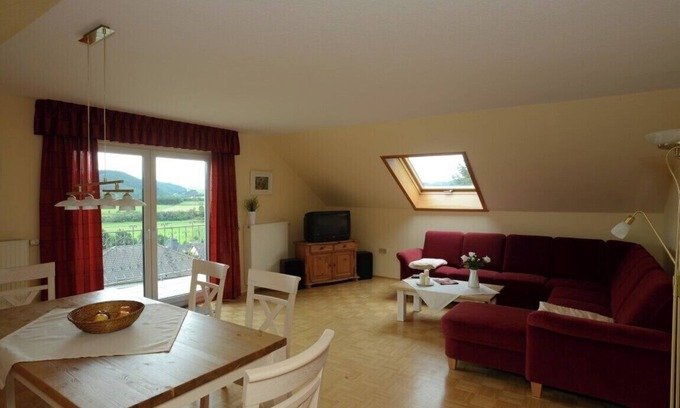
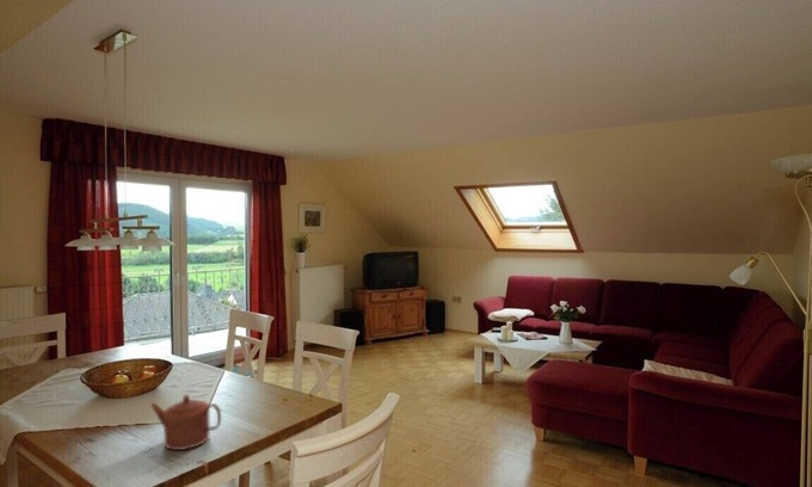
+ teapot (186, 418)
